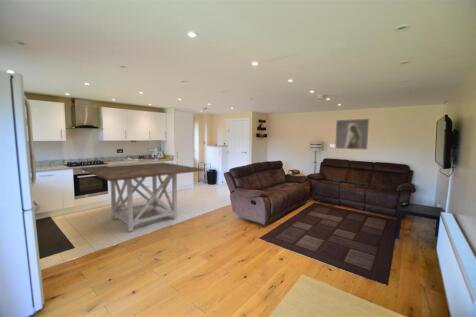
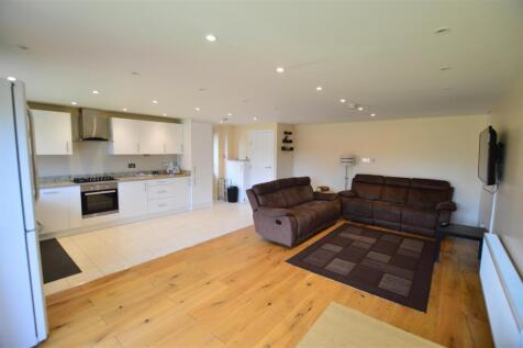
- dining table (143, 194)
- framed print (351, 134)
